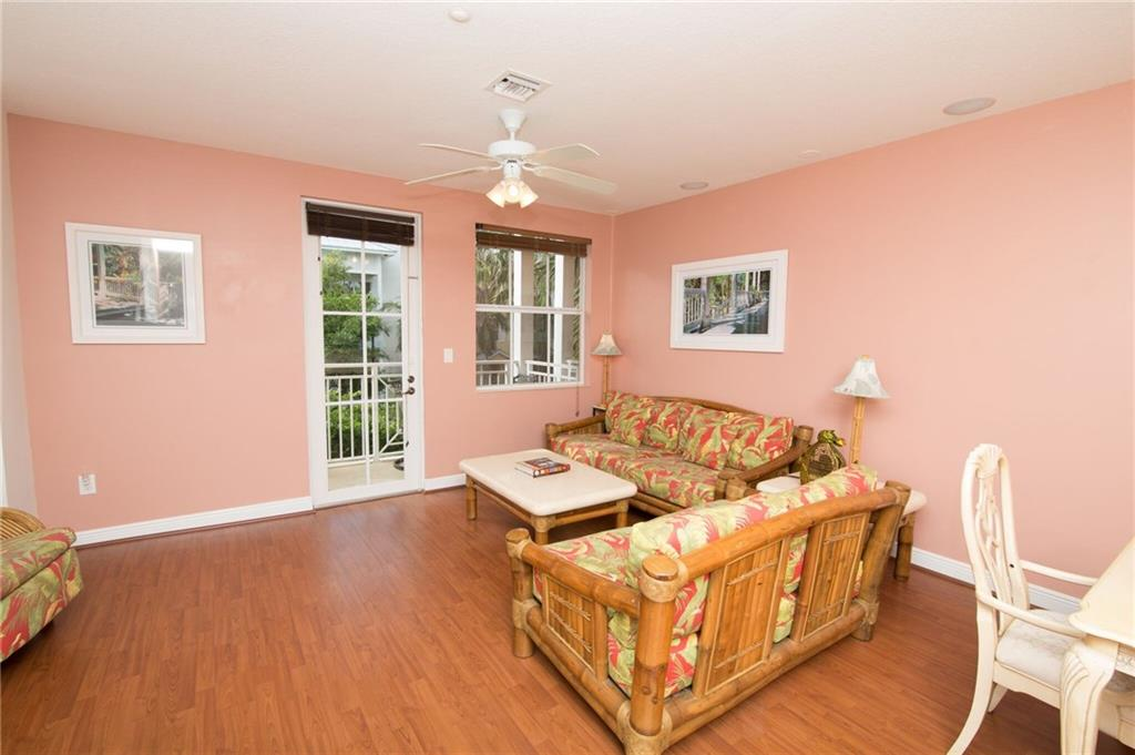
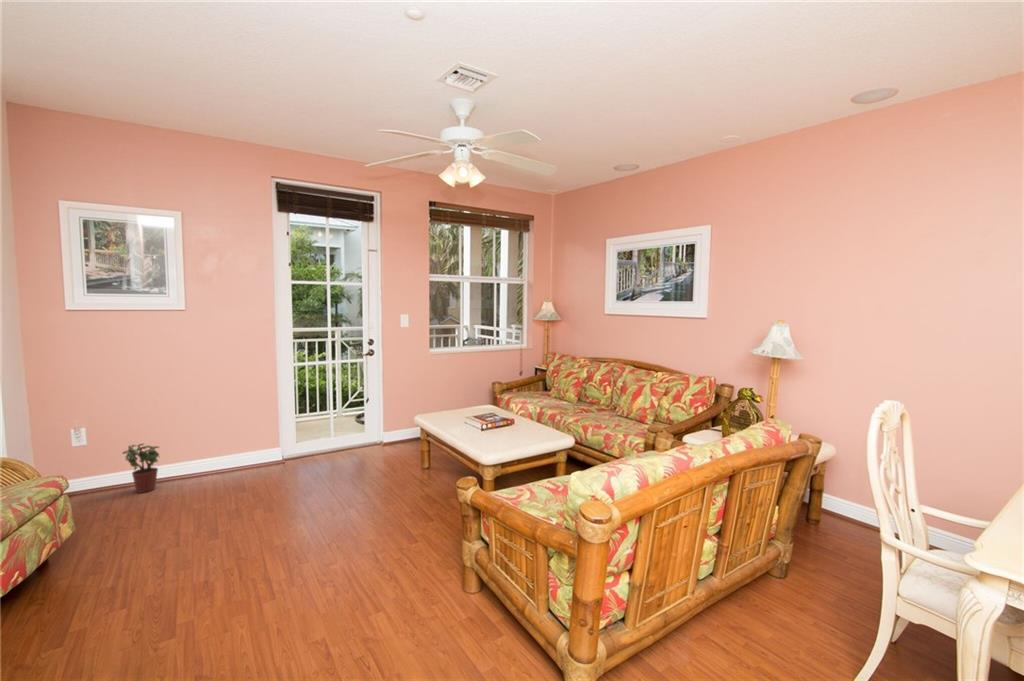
+ potted plant (142, 466)
